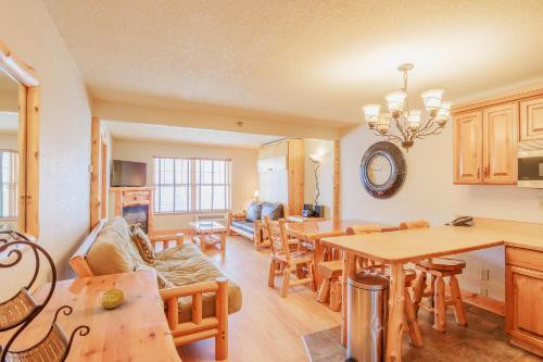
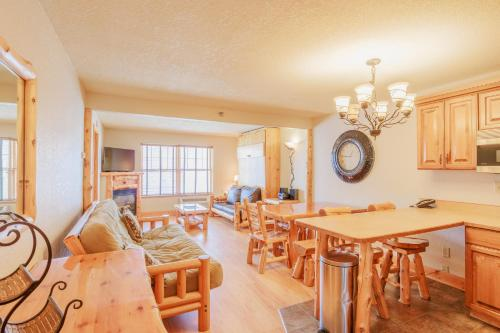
- fruit (112, 298)
